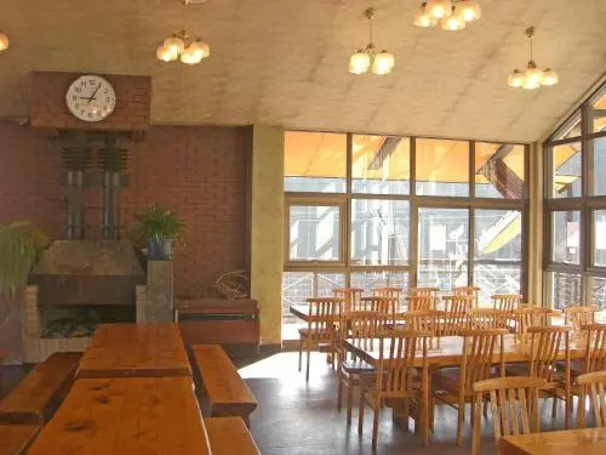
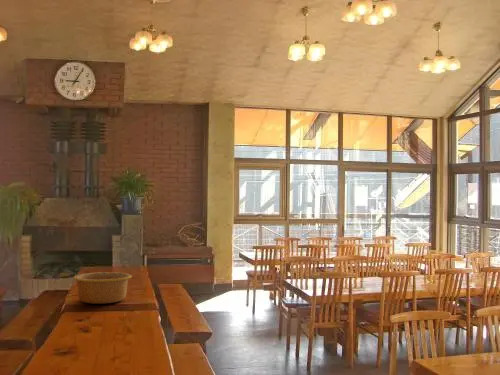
+ bowl (102, 288)
